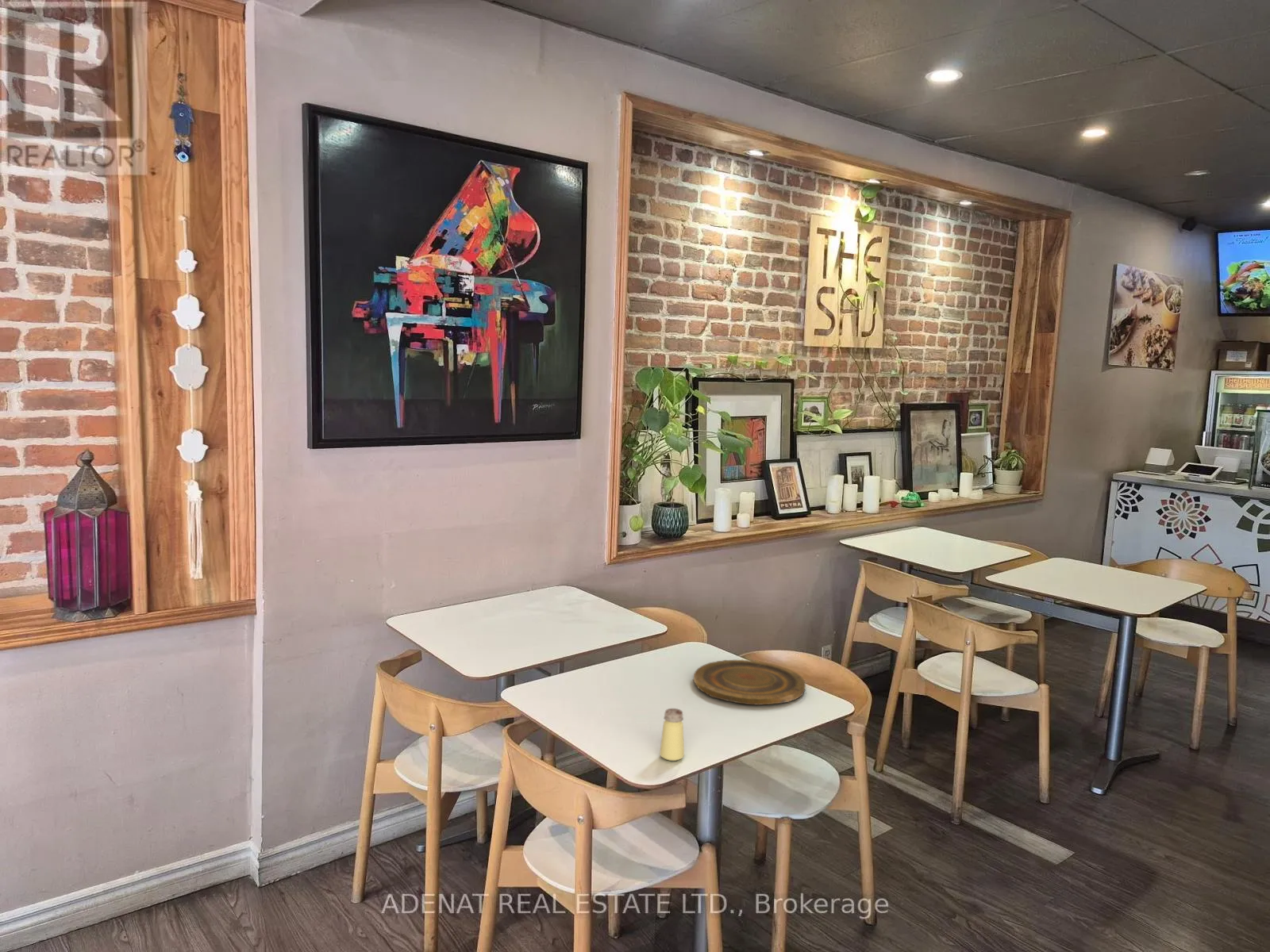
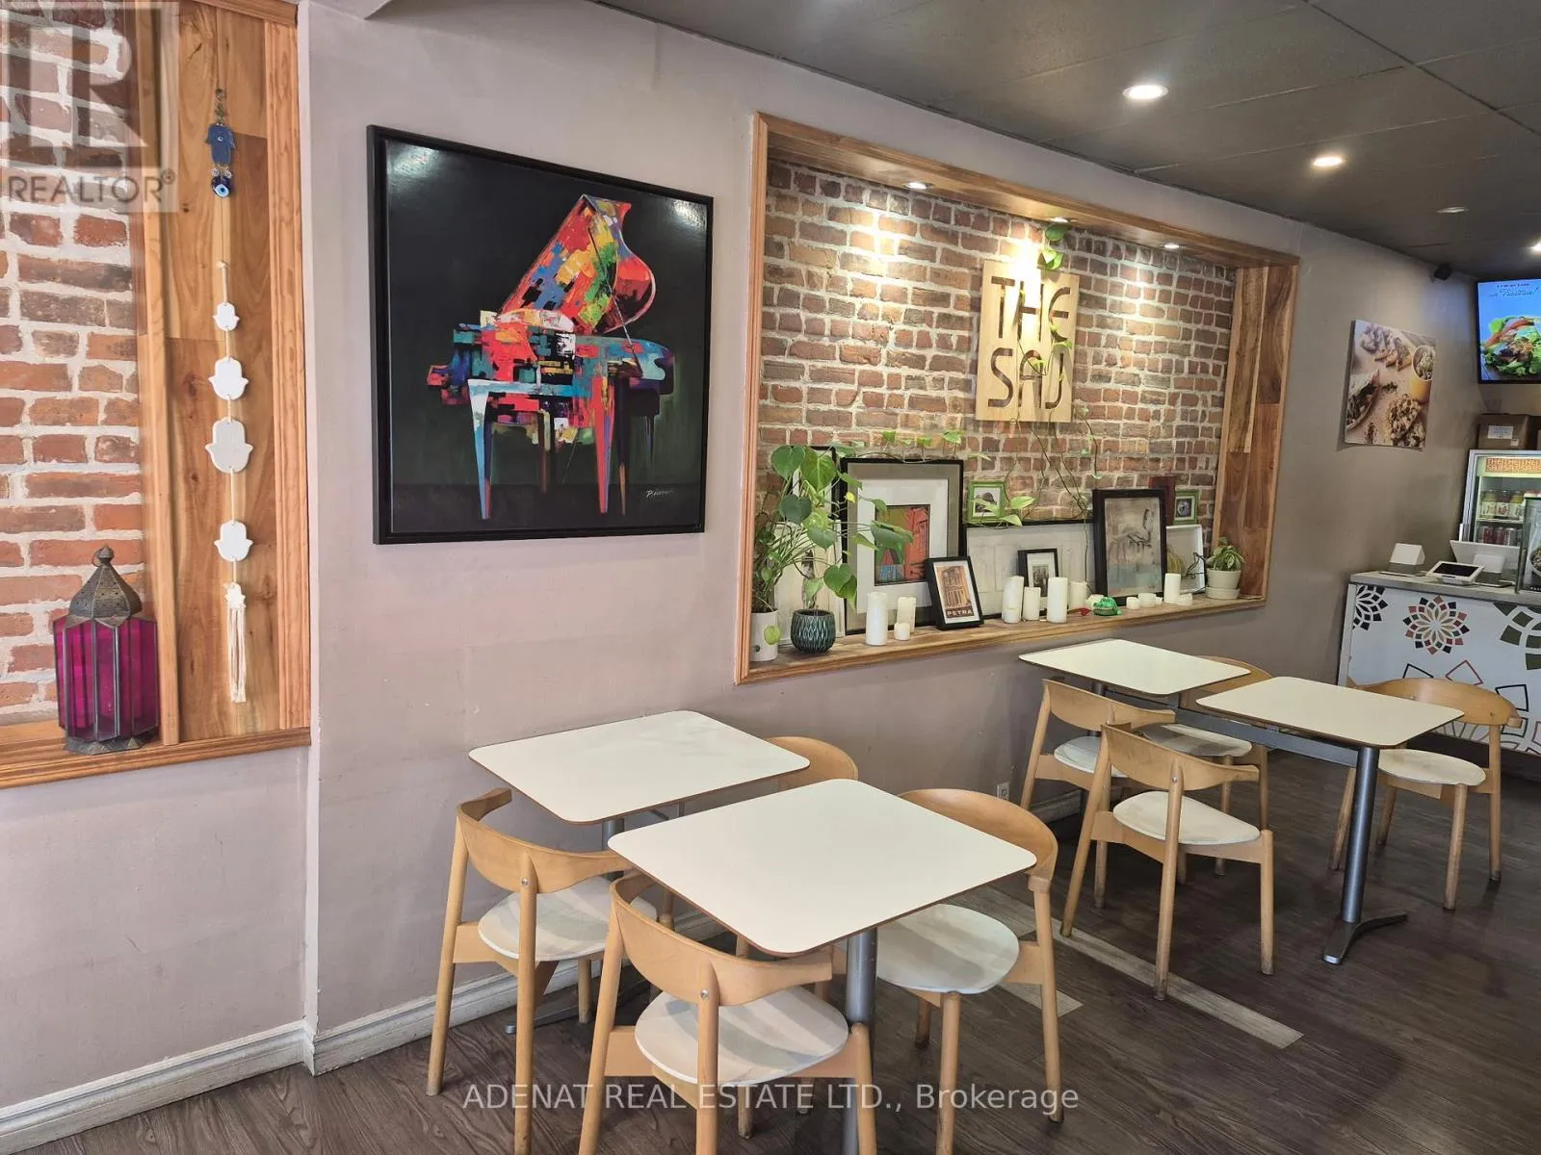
- plate (749, 681)
- saltshaker (672, 733)
